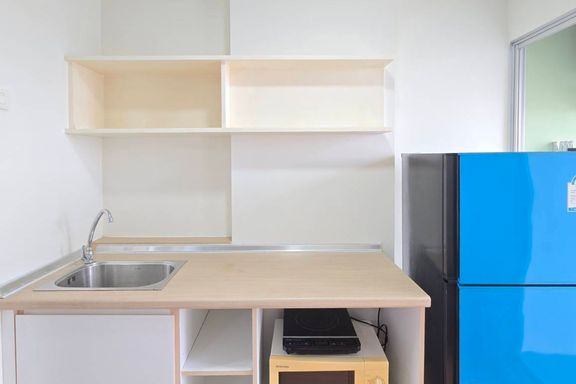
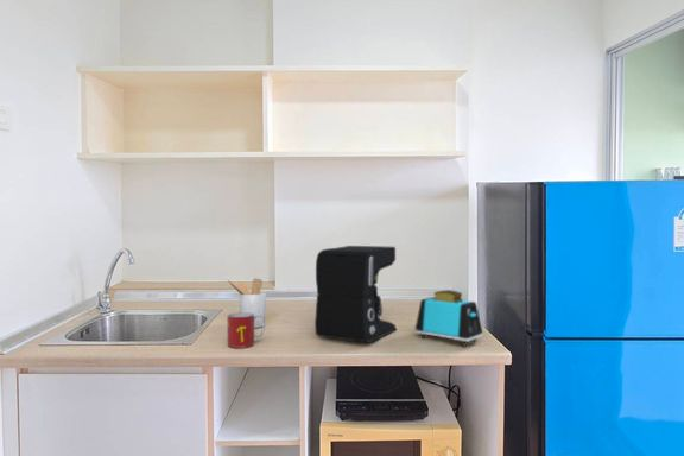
+ utensil holder (246, 302)
+ toaster (448, 315)
+ coffee maker (360, 290)
+ mug (246, 329)
